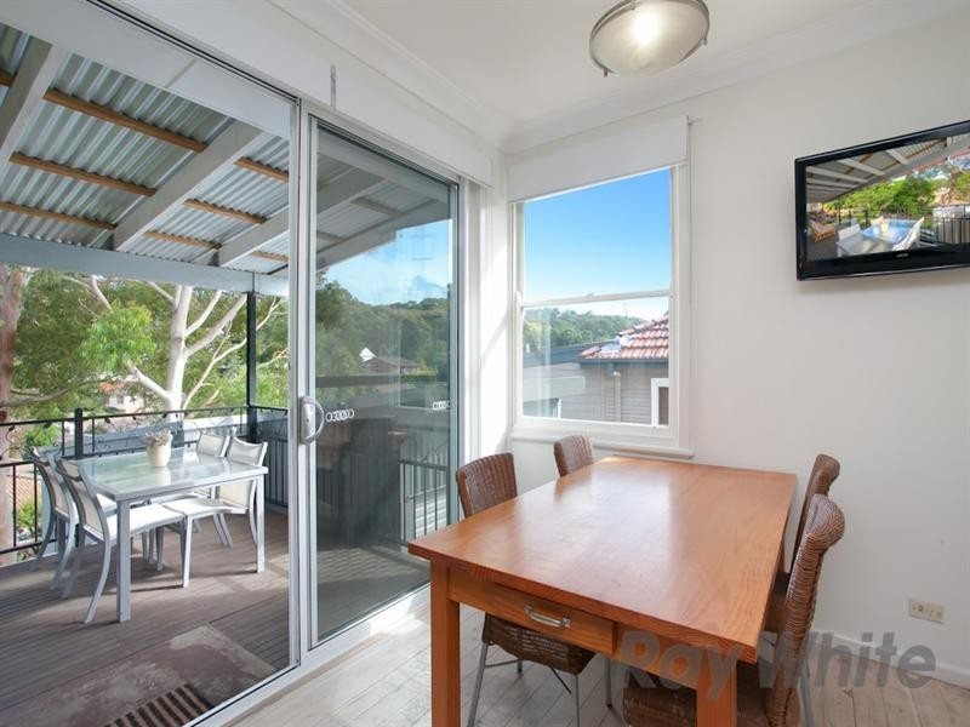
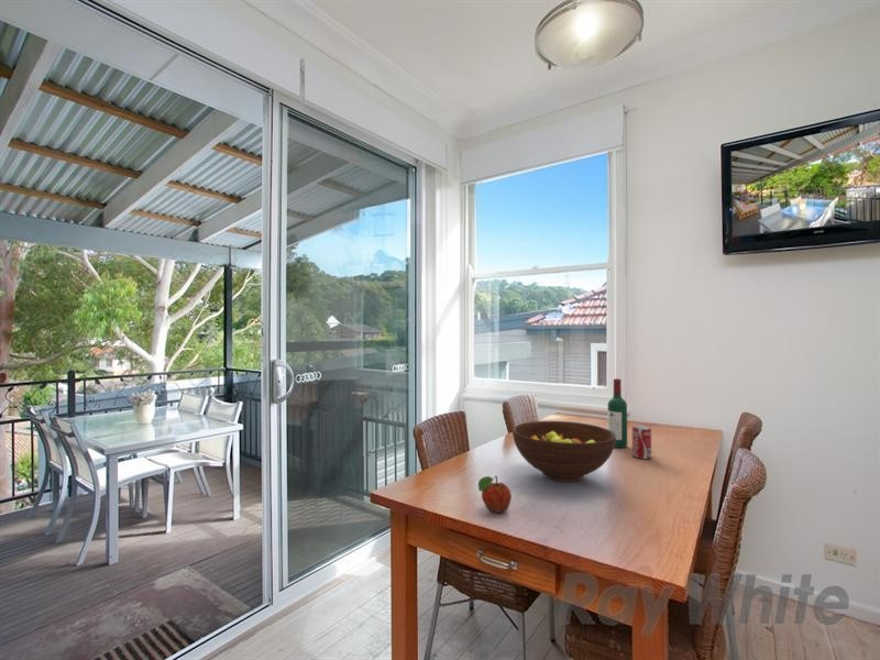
+ fruit bowl (562, 453)
+ wine bottle (617, 411)
+ fruit (494, 493)
+ beverage can (641, 441)
